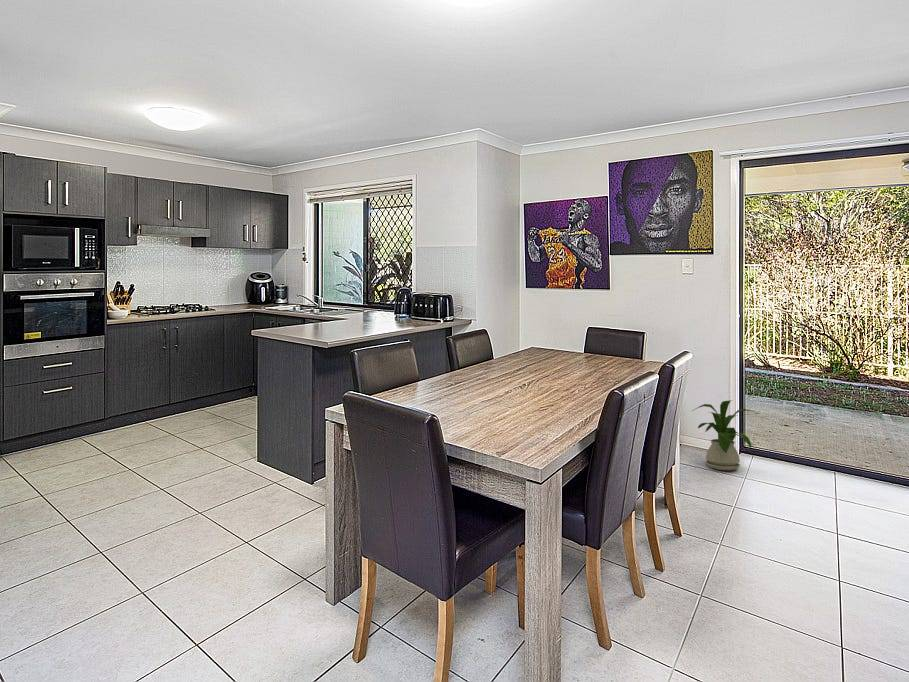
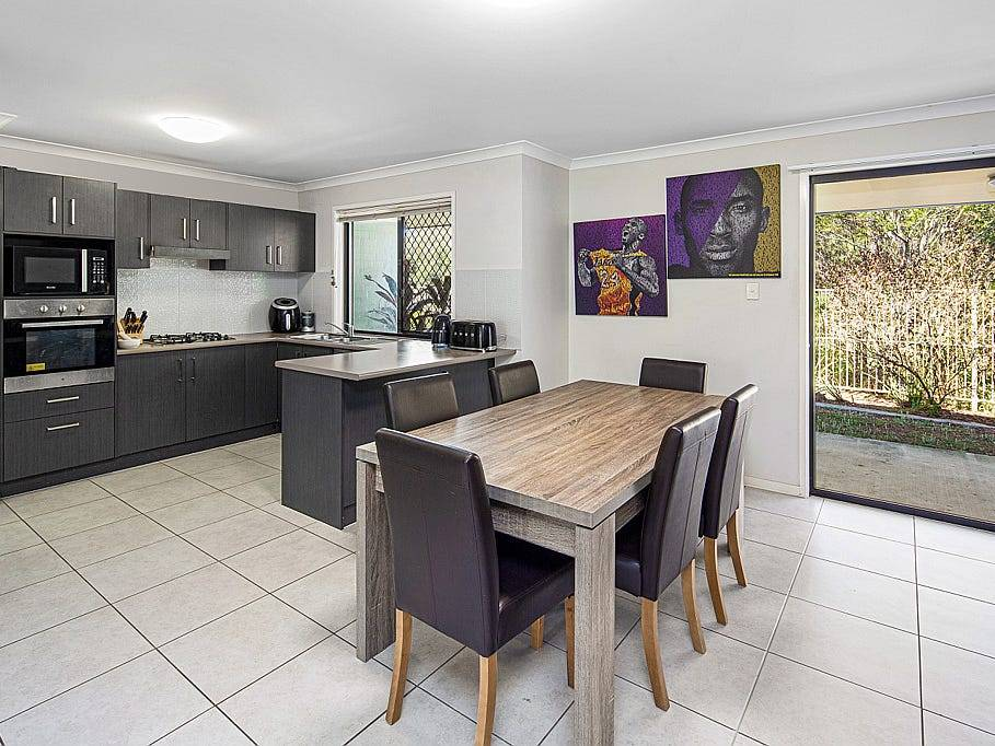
- house plant (725, 431)
